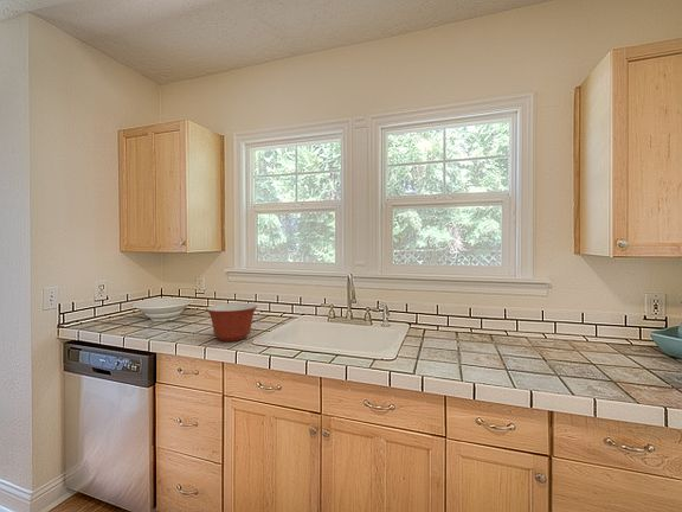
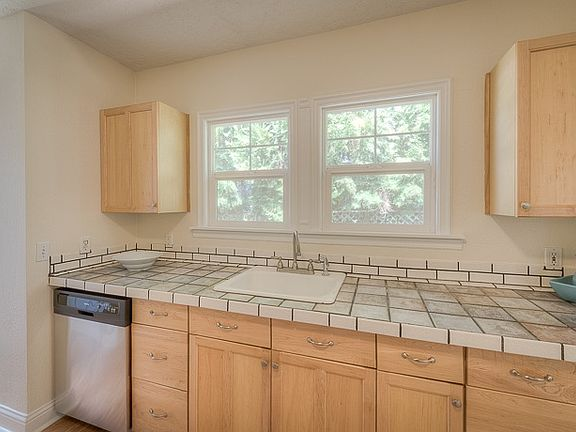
- mixing bowl (232, 321)
